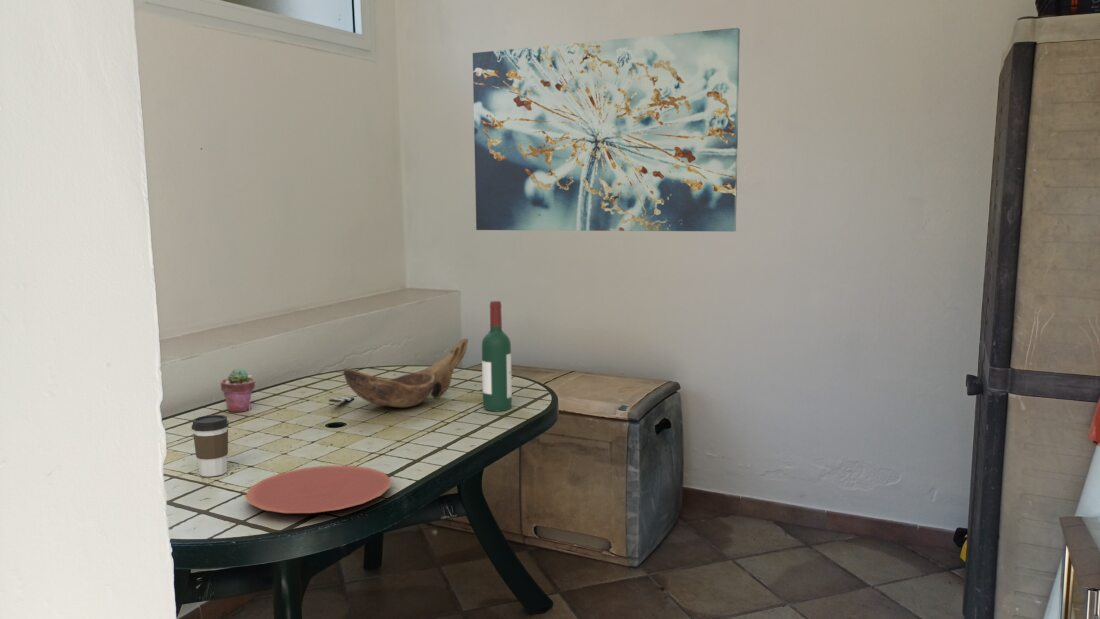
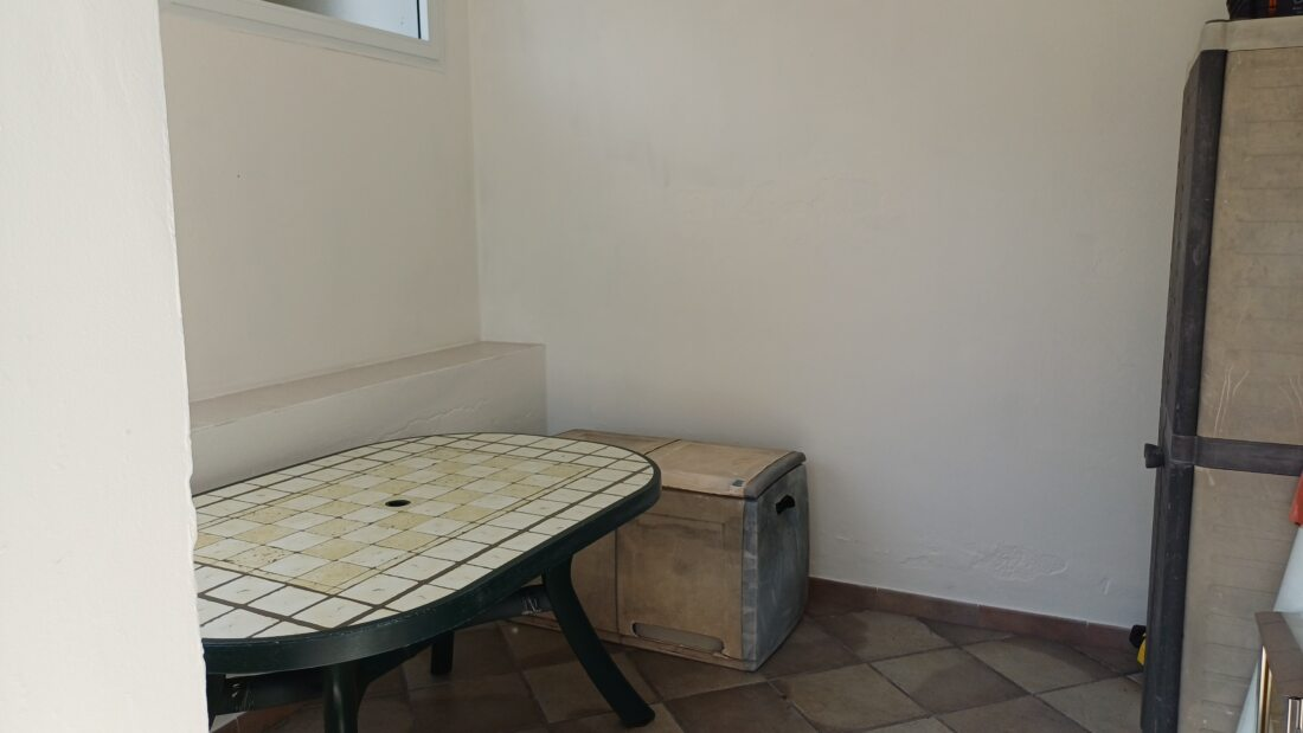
- wine bottle (496, 355)
- decorative bowl (397, 377)
- plate (320, 492)
- wall art (597, 137)
- potted succulent (238, 389)
- coffee cup (211, 445)
